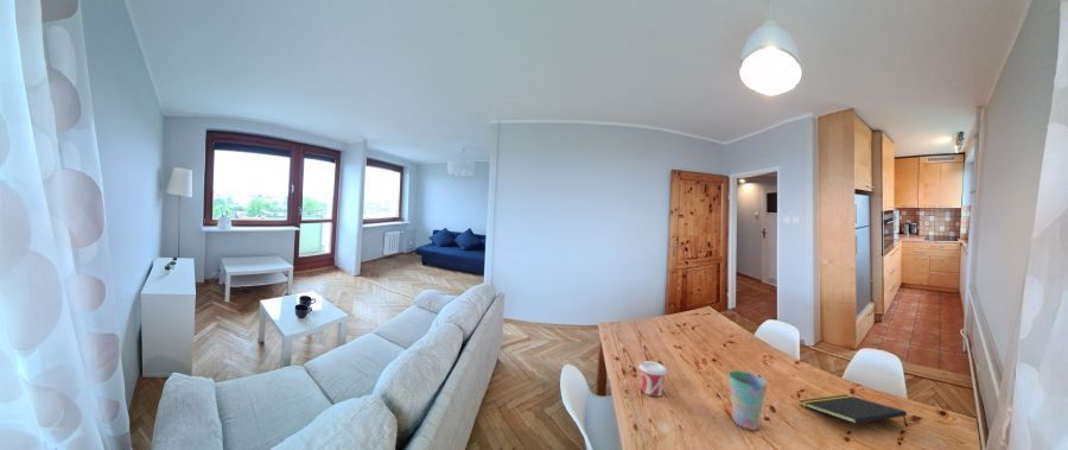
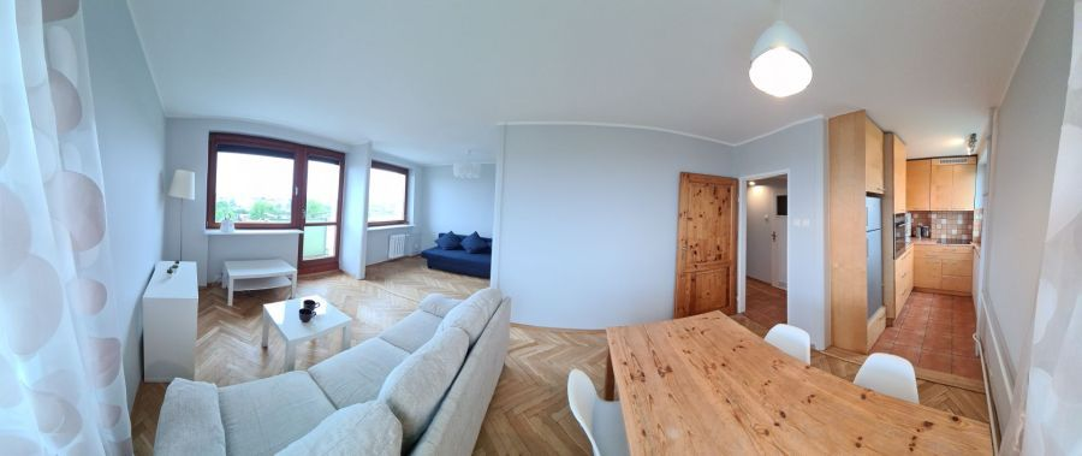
- notepad (850, 407)
- cup (651, 378)
- cup (746, 400)
